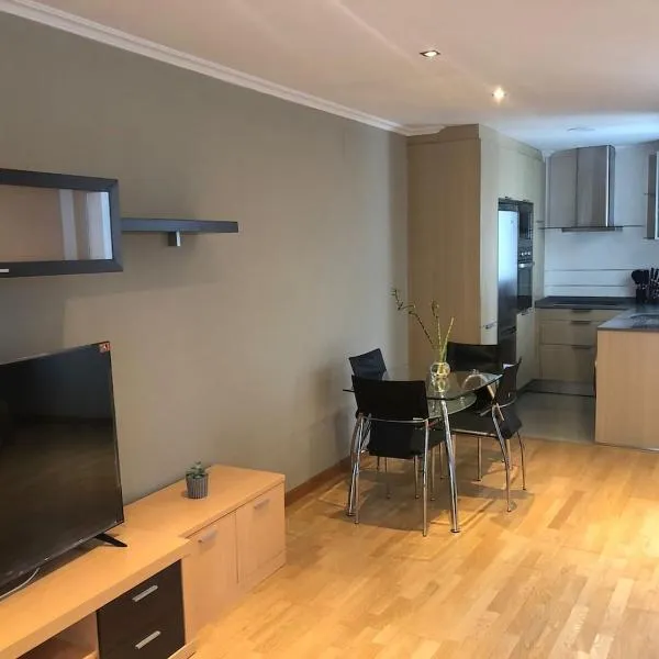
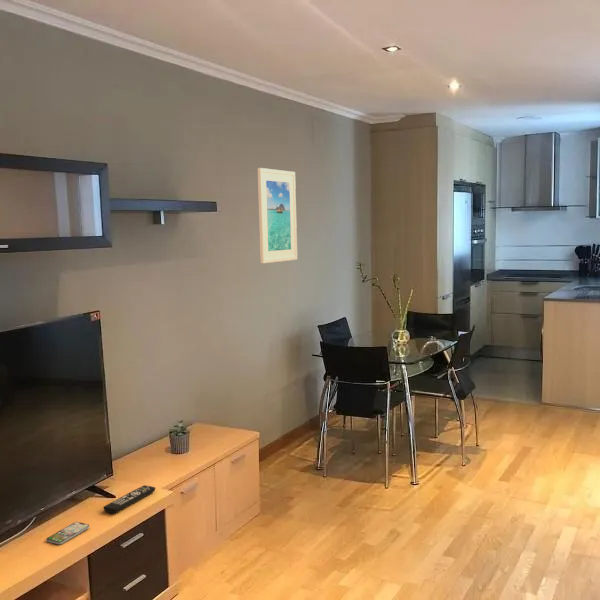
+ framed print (278, 216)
+ remote control (130, 498)
+ smartphone (68, 532)
